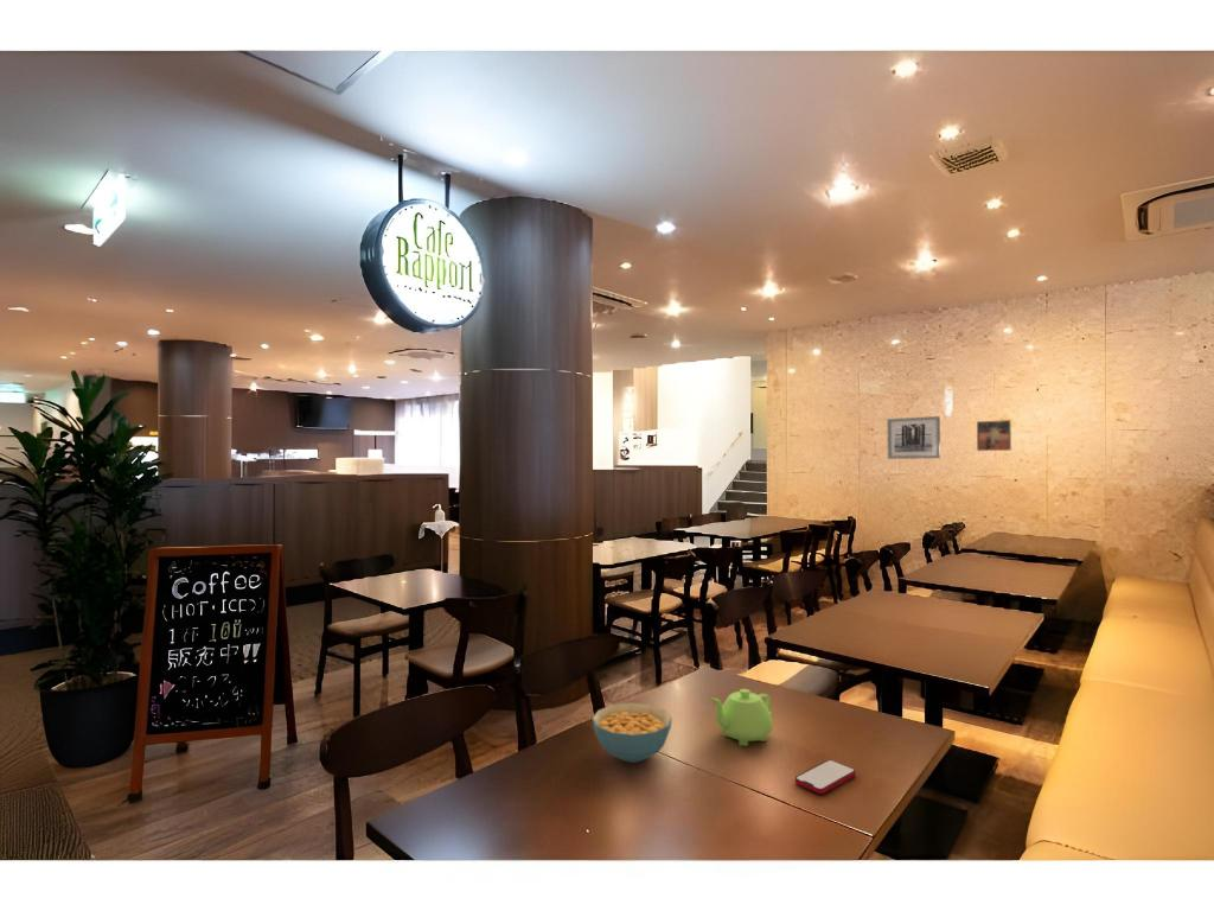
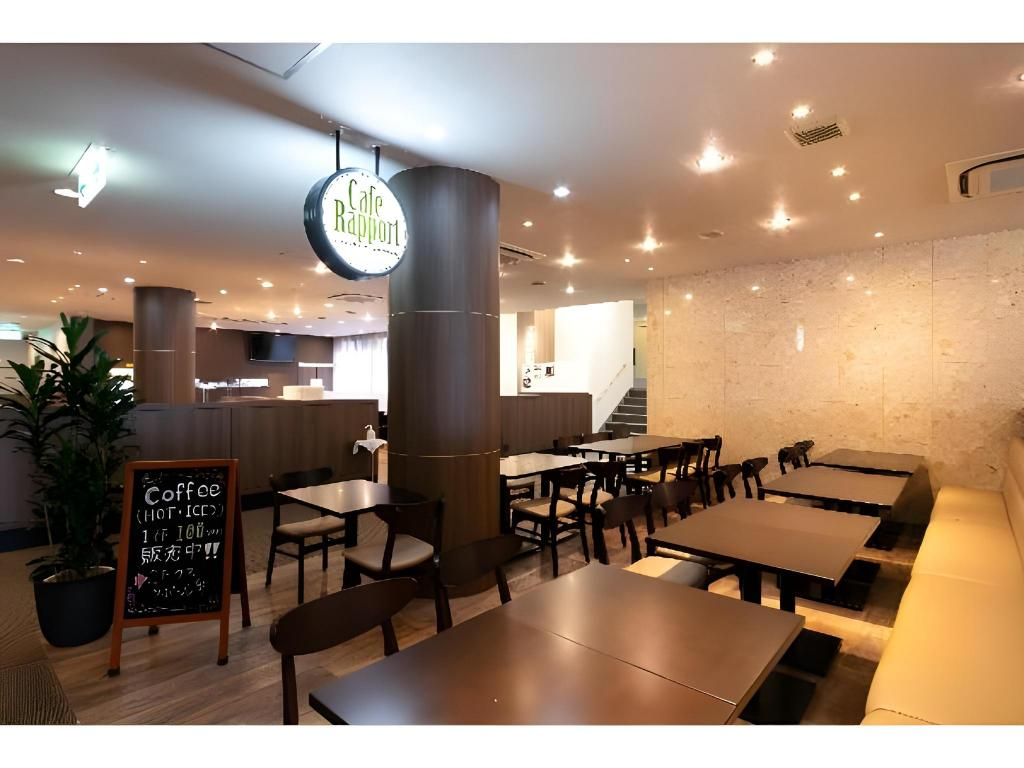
- teakettle (742, 714)
- cereal bowl (632, 737)
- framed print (993, 435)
- smartphone (825, 776)
- wall art (913, 438)
